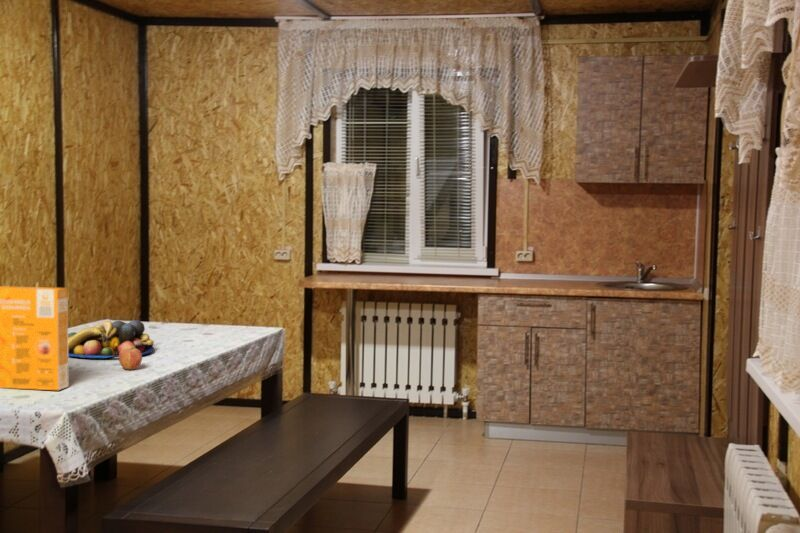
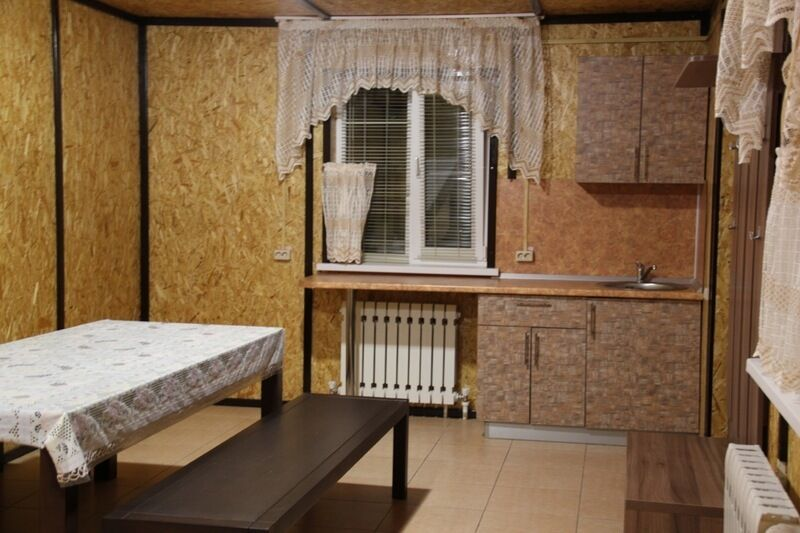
- fruit (130, 357)
- fruit bowl (108, 335)
- cereal box (28, 337)
